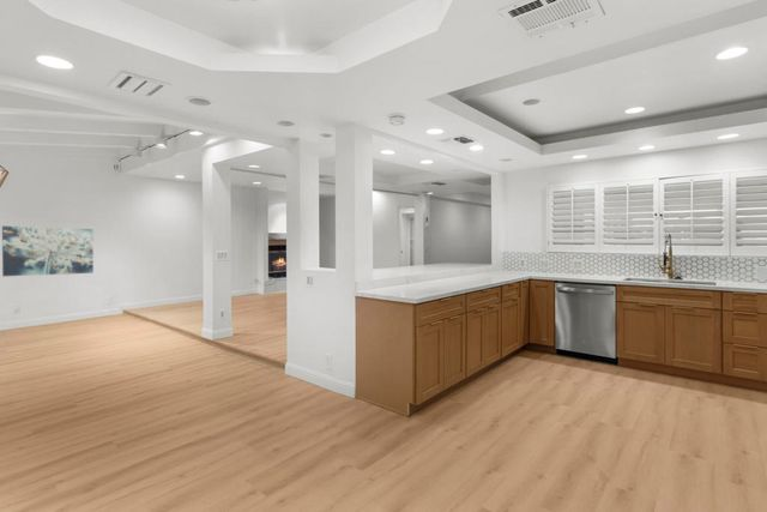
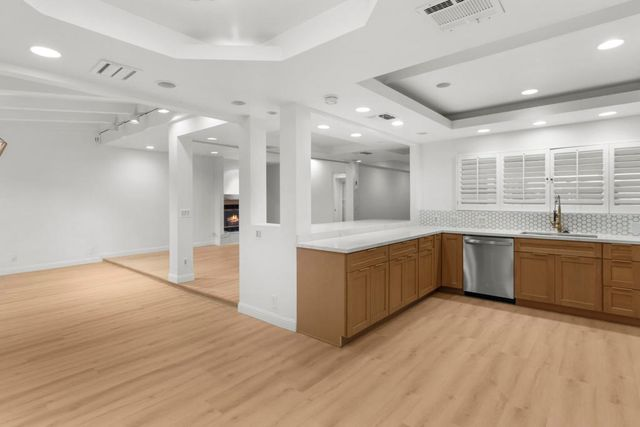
- wall art (50, 251)
